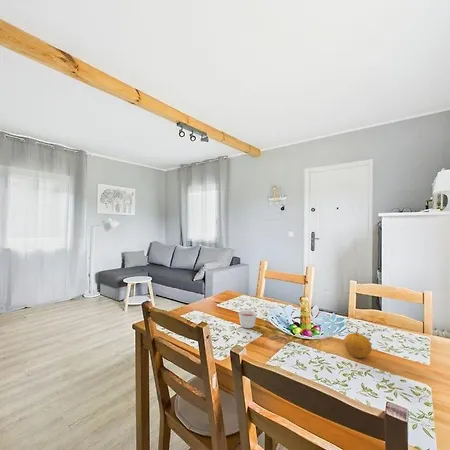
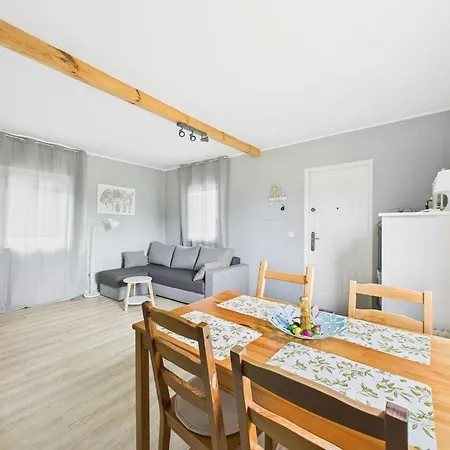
- fruit (357, 342)
- candle (247, 319)
